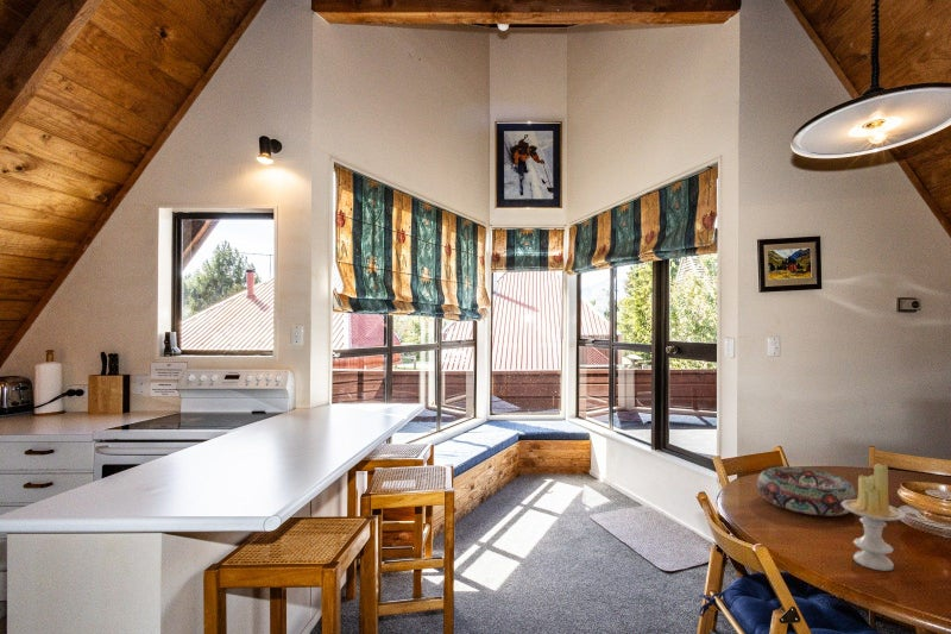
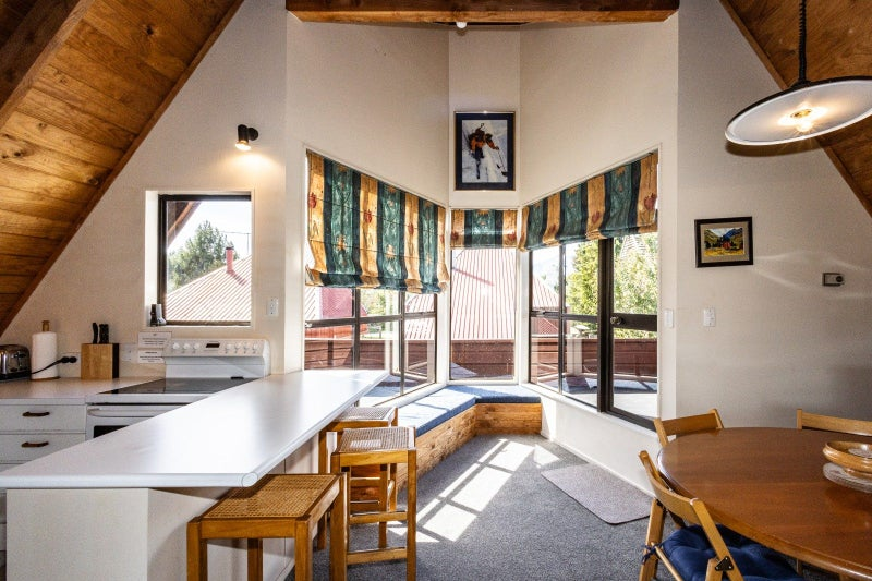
- decorative bowl (805, 490)
- candle (873, 511)
